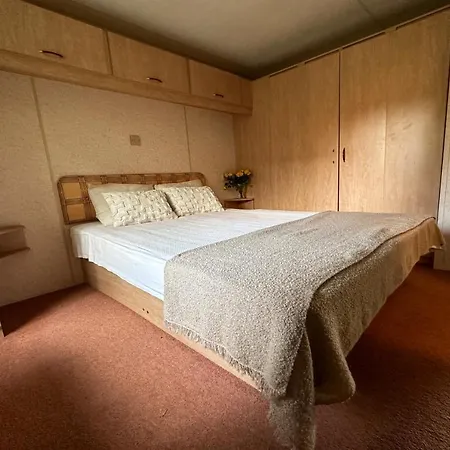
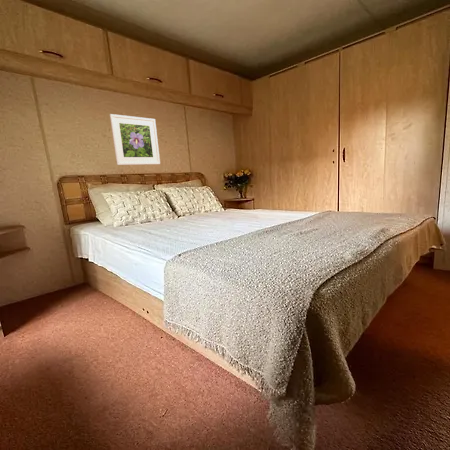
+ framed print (136, 141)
